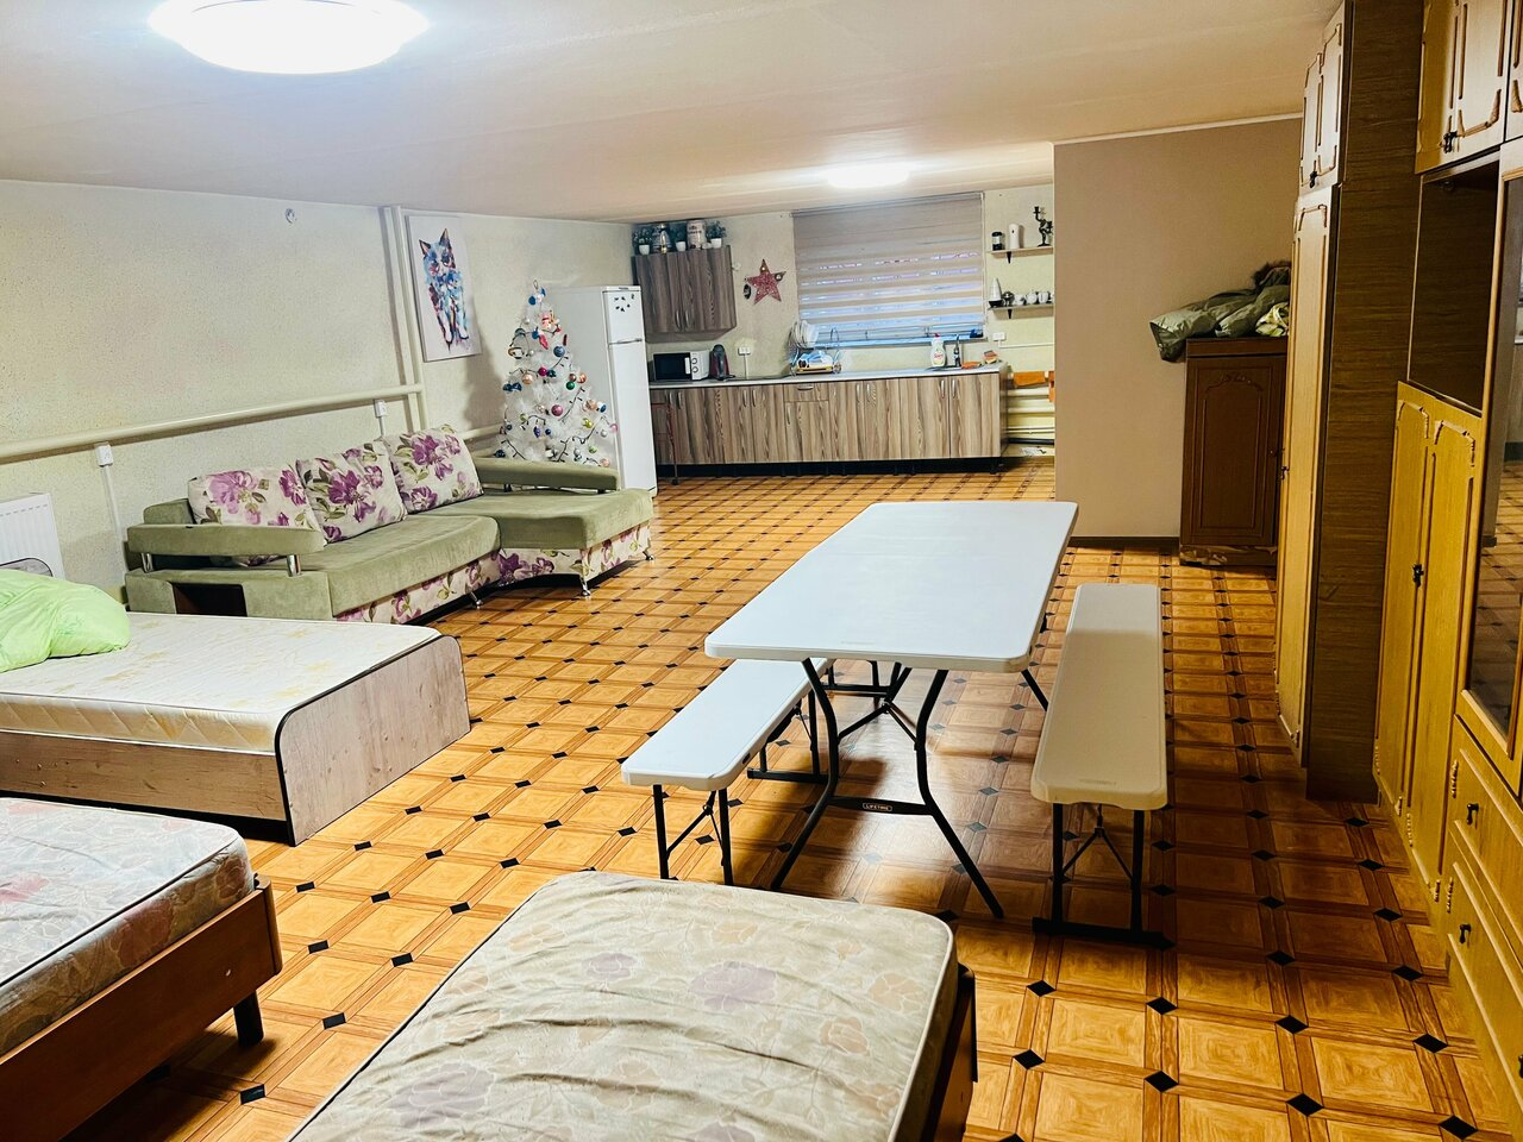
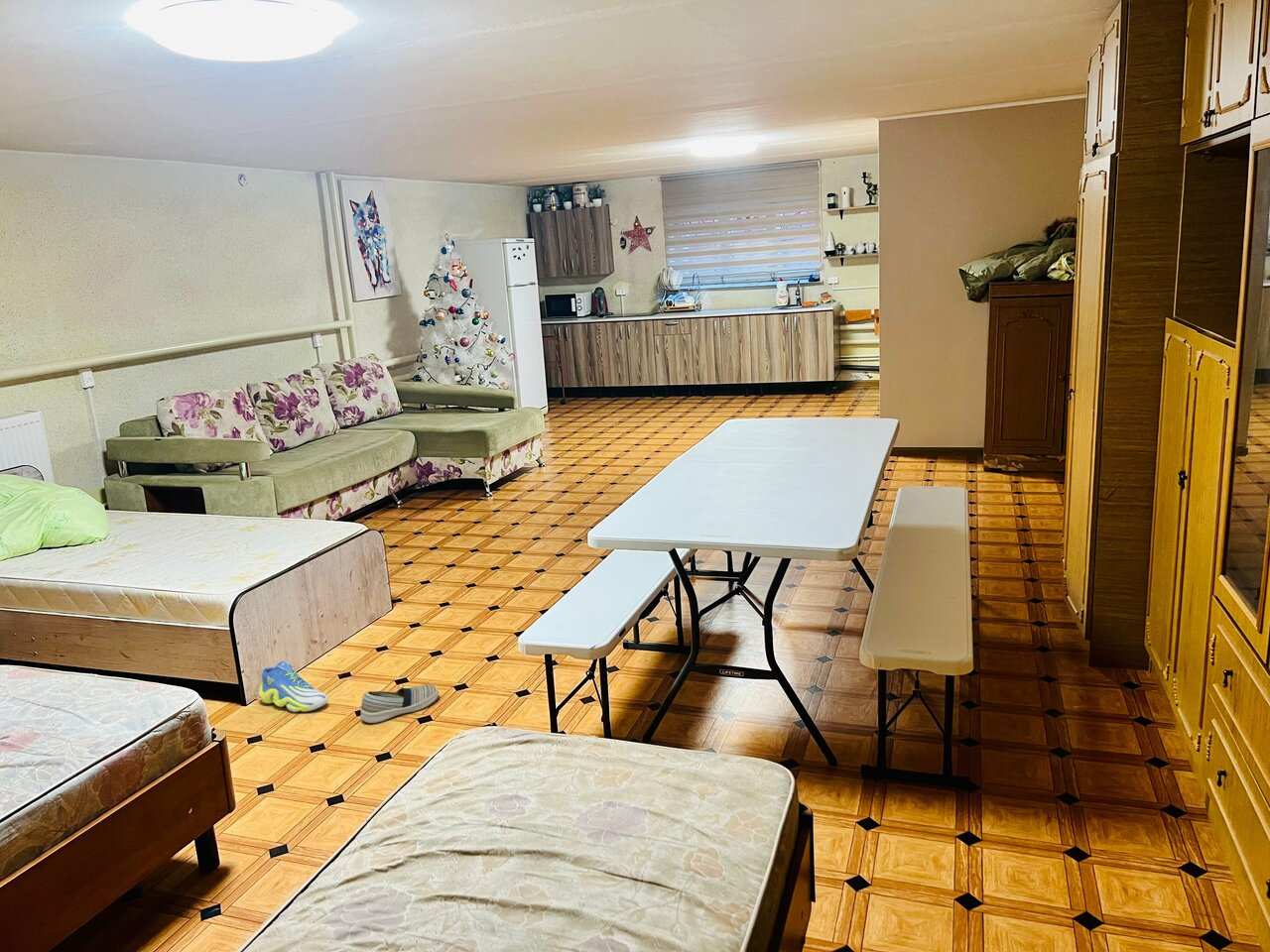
+ shoe (399, 697)
+ sneaker (290, 685)
